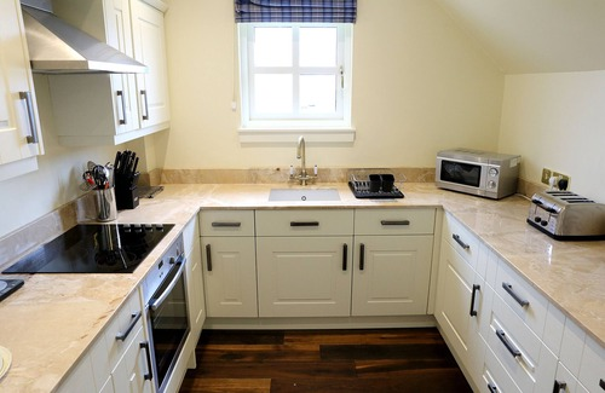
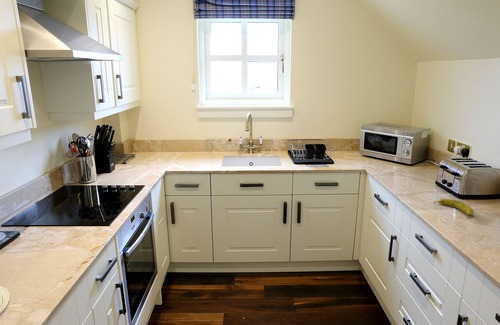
+ fruit (456, 206)
